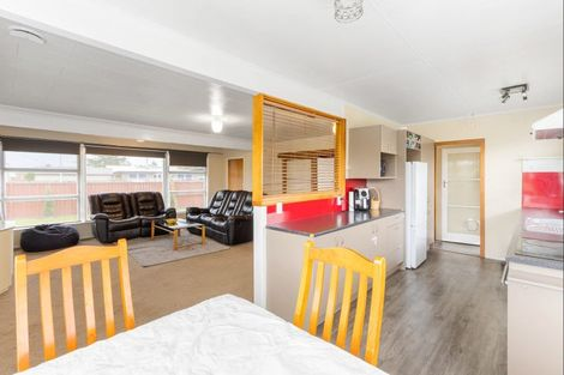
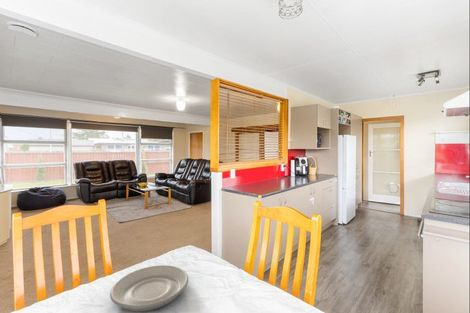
+ plate (151, 288)
